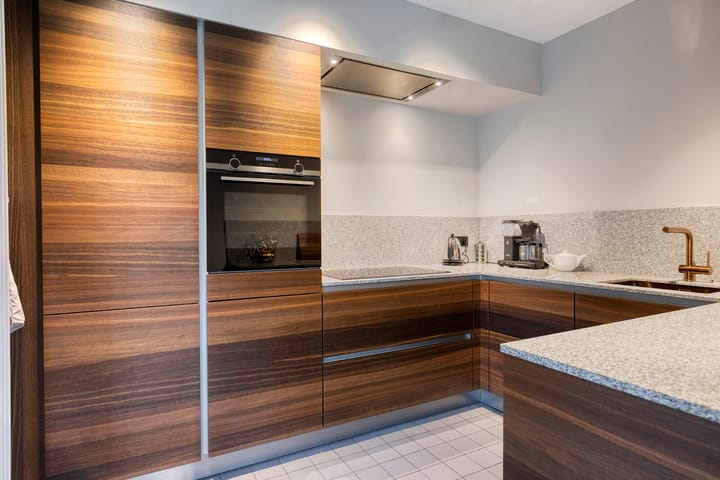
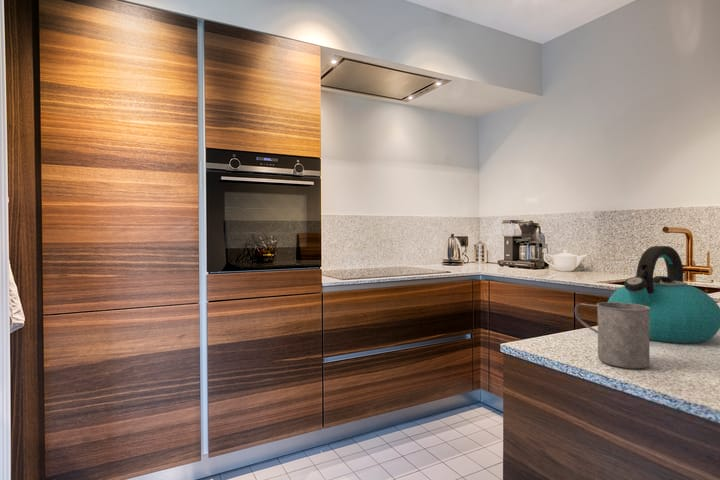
+ mug (610, 331)
+ kettle (657, 290)
